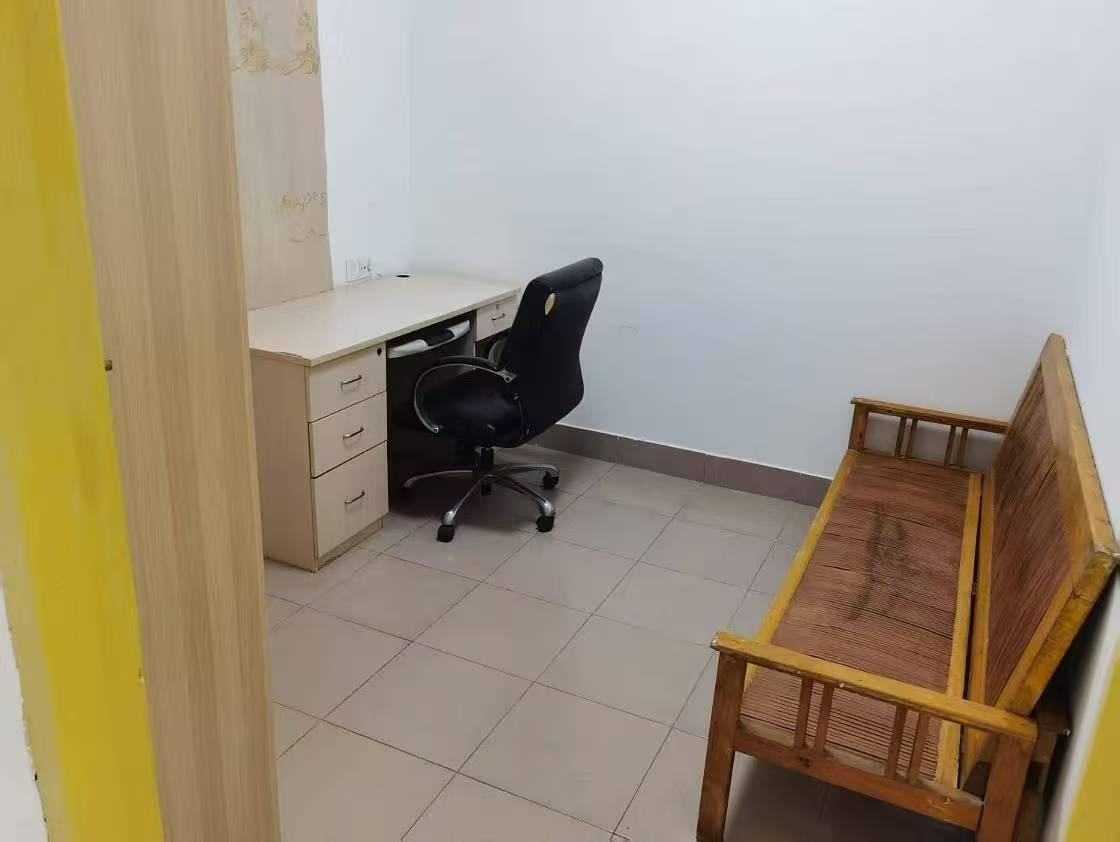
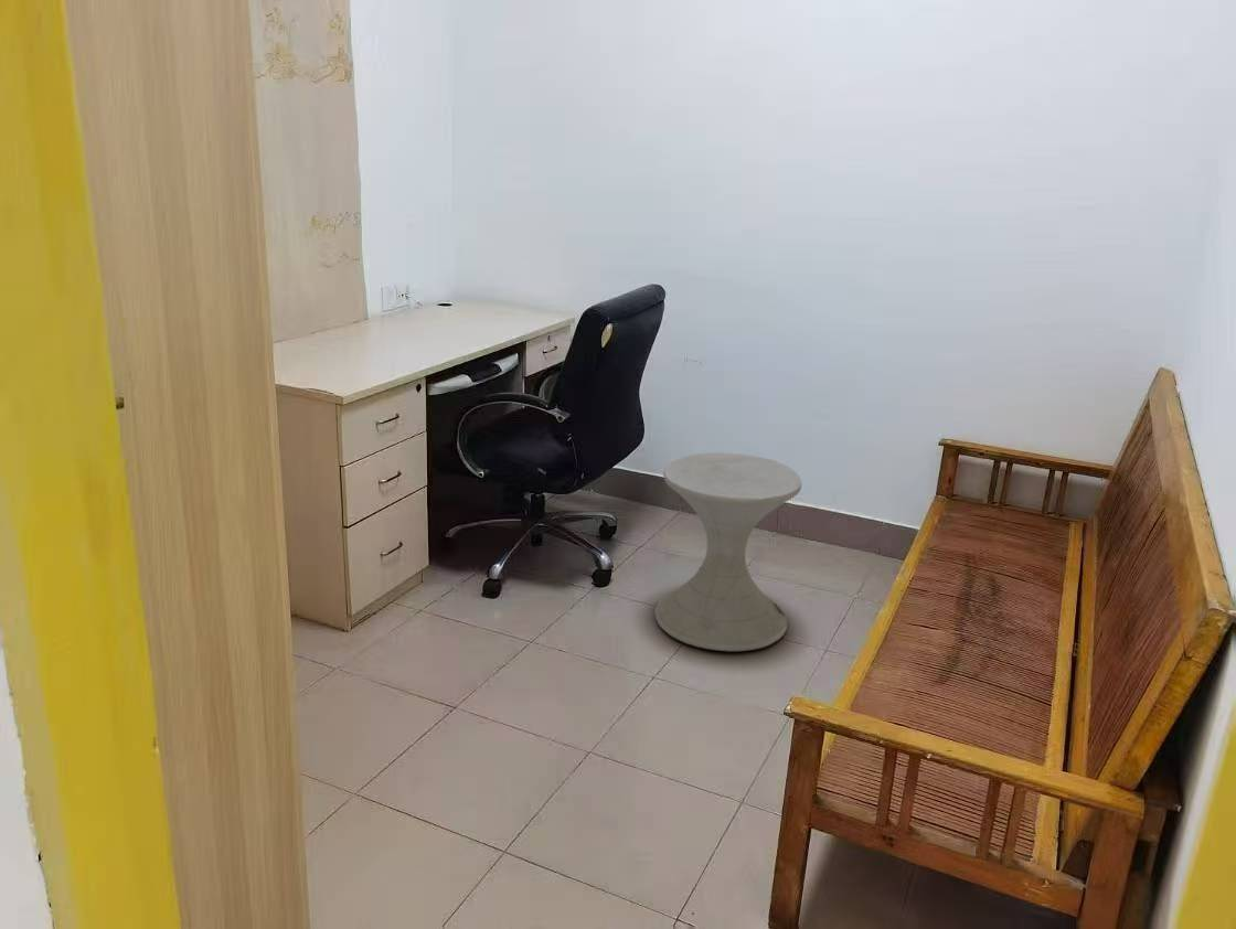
+ side table (725, 547)
